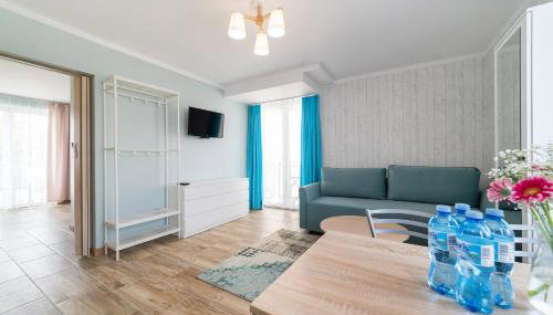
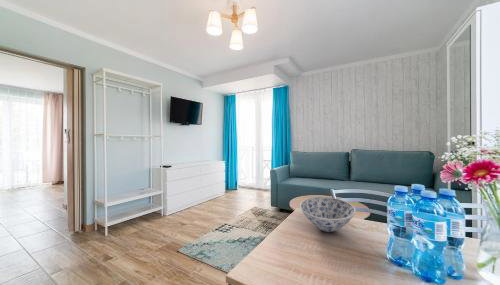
+ bowl (326, 216)
